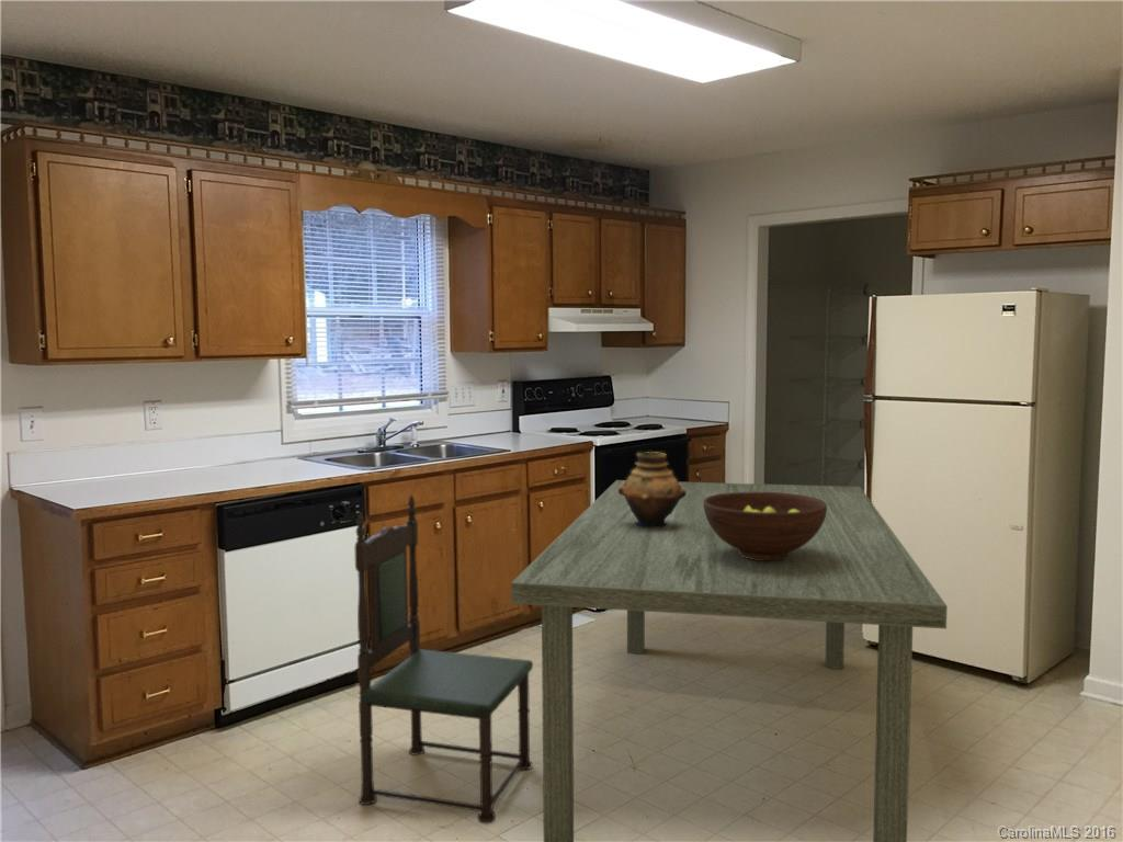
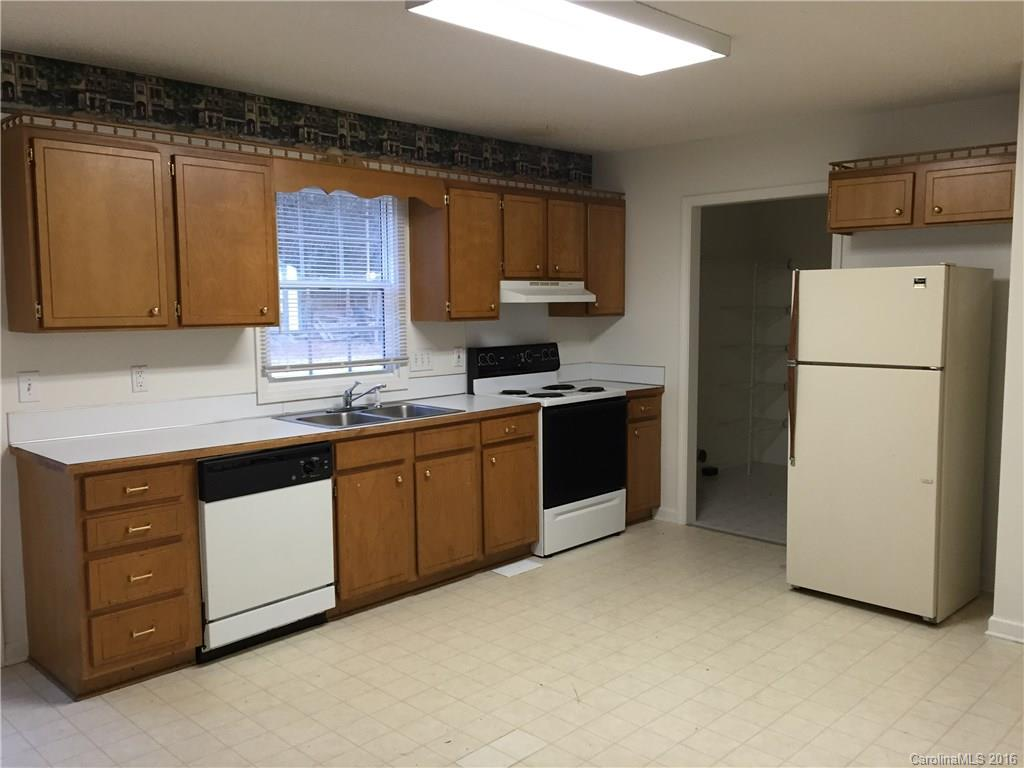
- fruit bowl (763, 528)
- dining table (727, 615)
- vase (651, 489)
- dining chair (444, 651)
